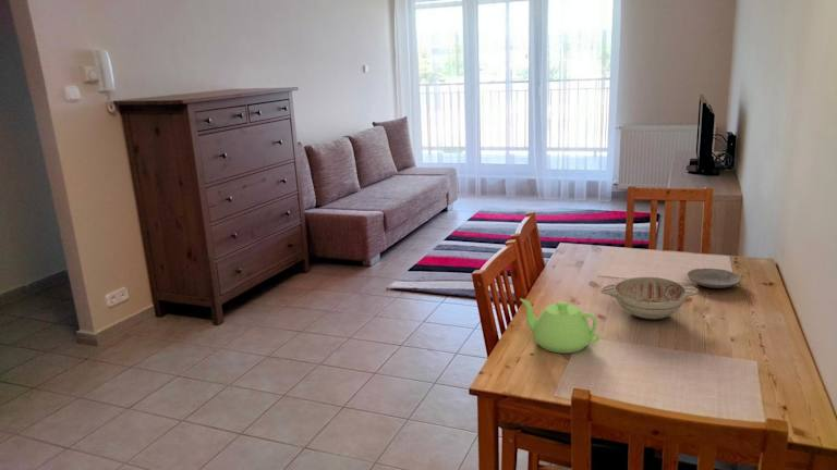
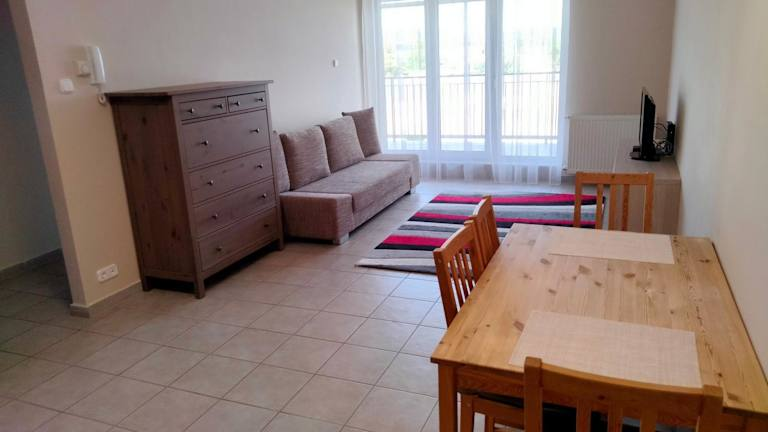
- decorative bowl (648, 300)
- teapot (558, 322)
- plate (713, 280)
